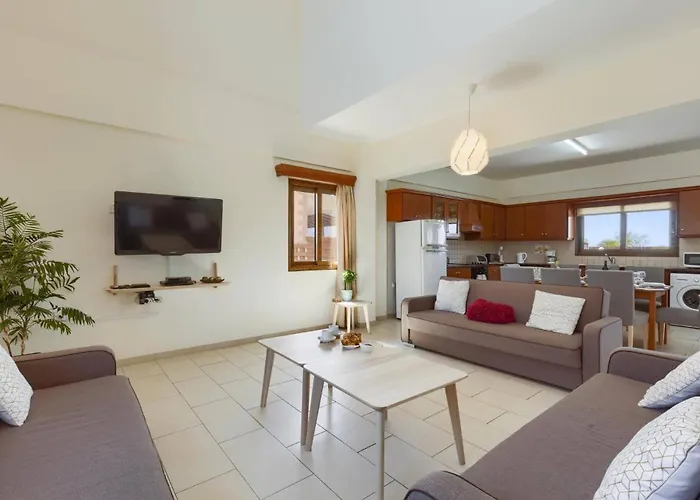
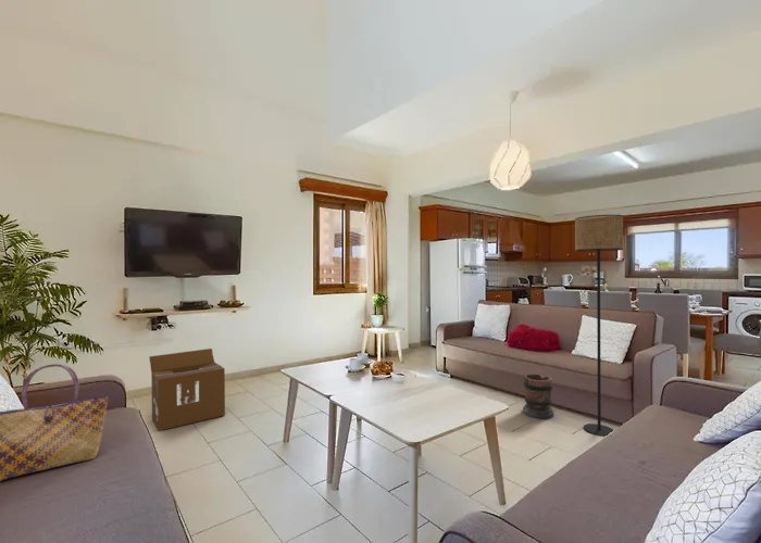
+ cardboard box (187, 386)
+ floor lamp (598, 324)
+ tote bag (50, 414)
+ wooden barrel (539, 394)
